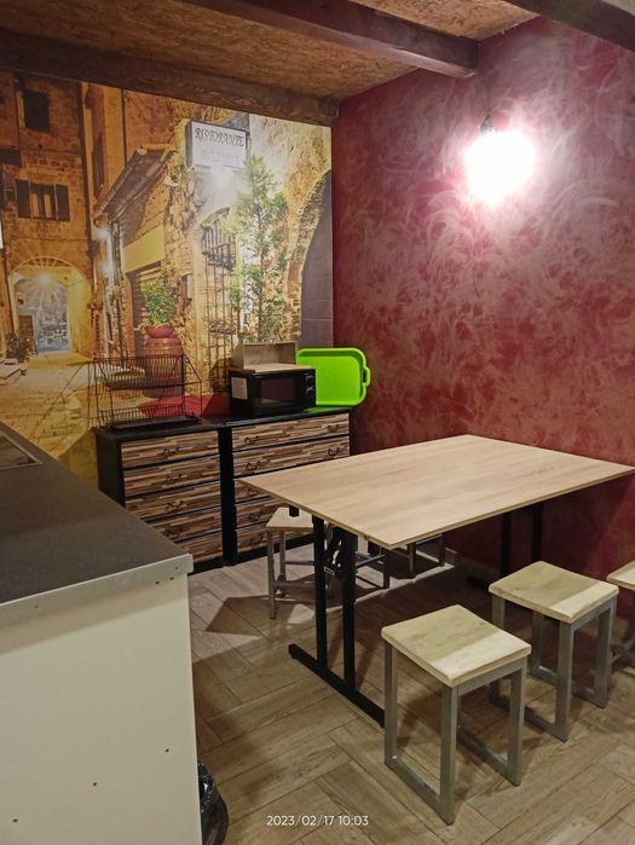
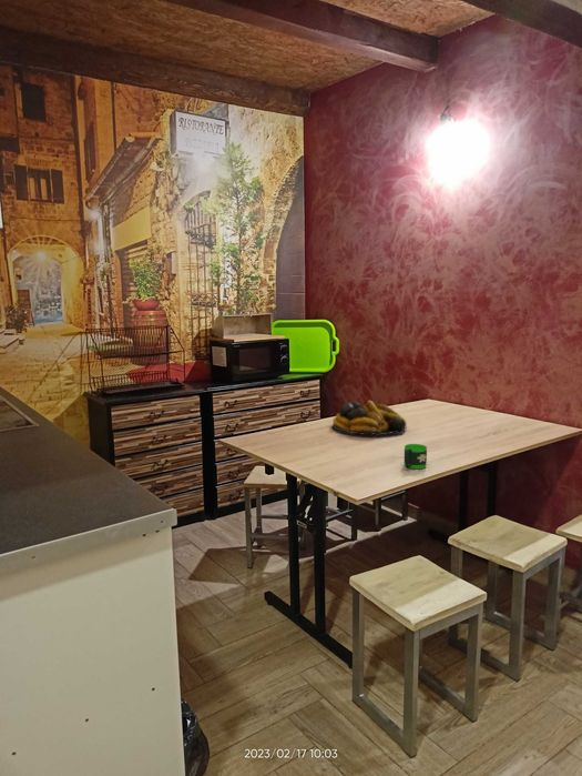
+ mug (412, 456)
+ fruit bowl (368, 414)
